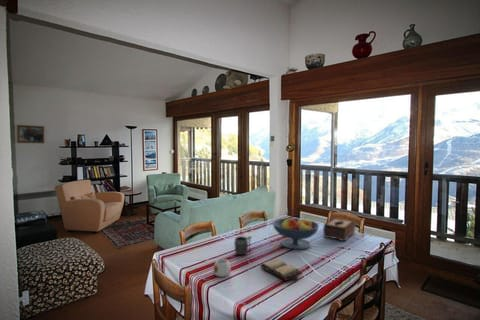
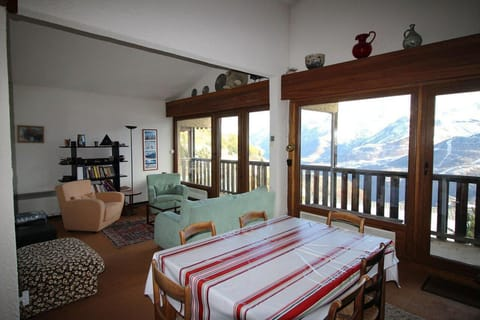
- tissue box (339, 228)
- mug (243, 245)
- fruit bowl (295, 230)
- mug (223, 268)
- hardback book (279, 268)
